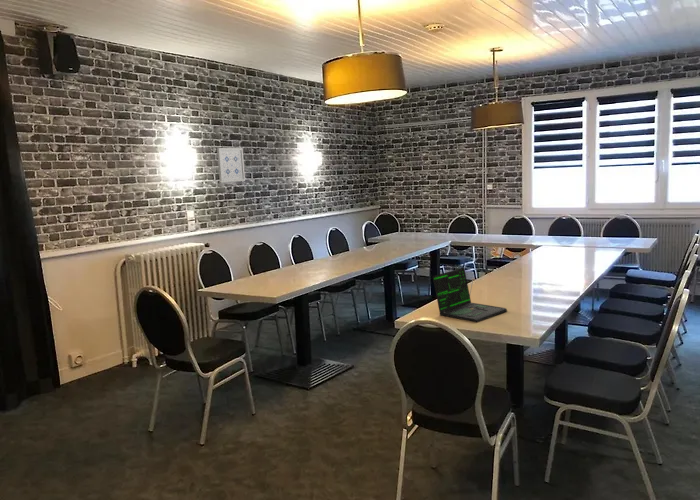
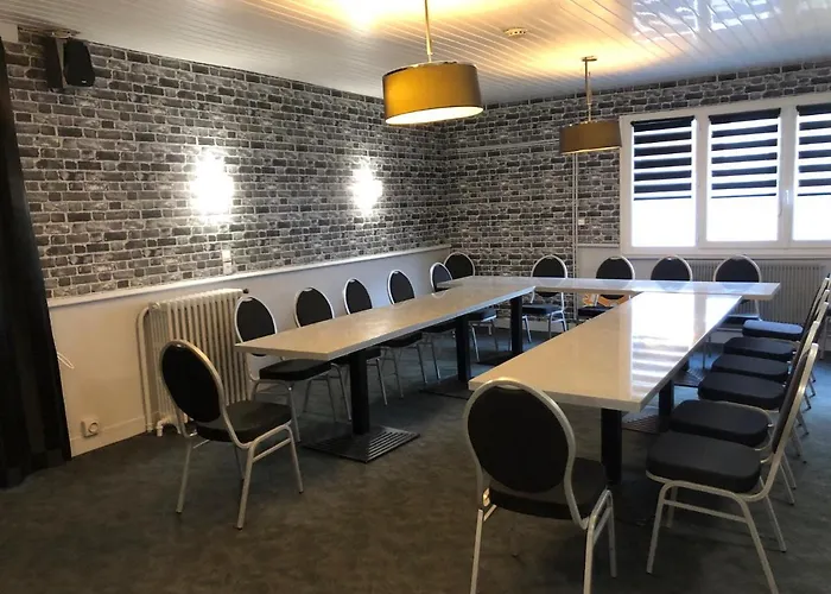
- wall art (231, 165)
- laptop (470, 292)
